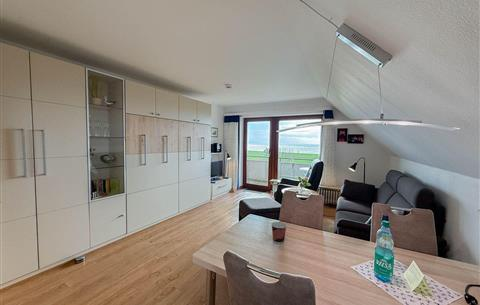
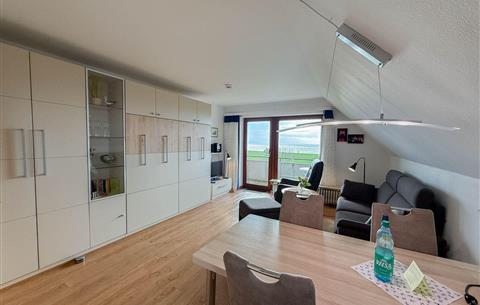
- cup (278, 232)
